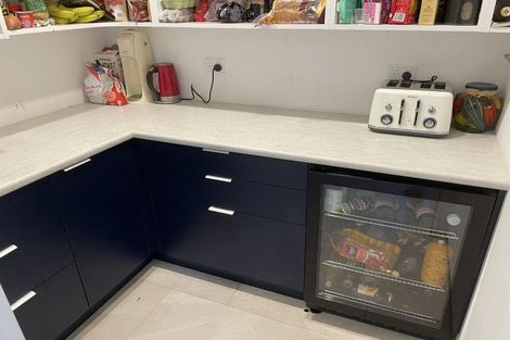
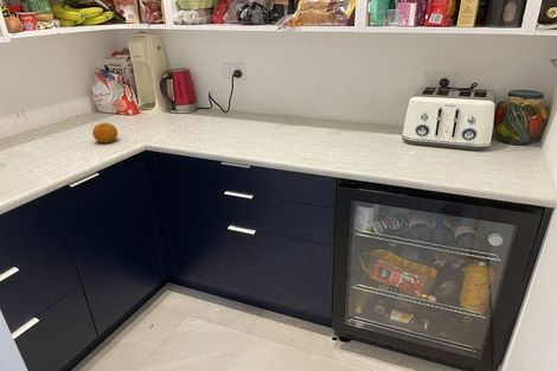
+ fruit (104, 132)
